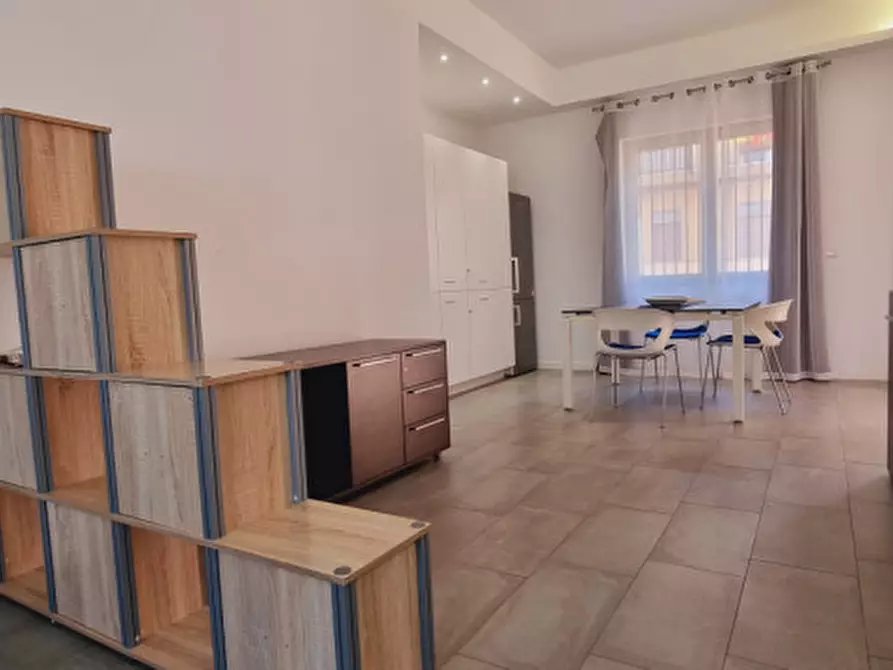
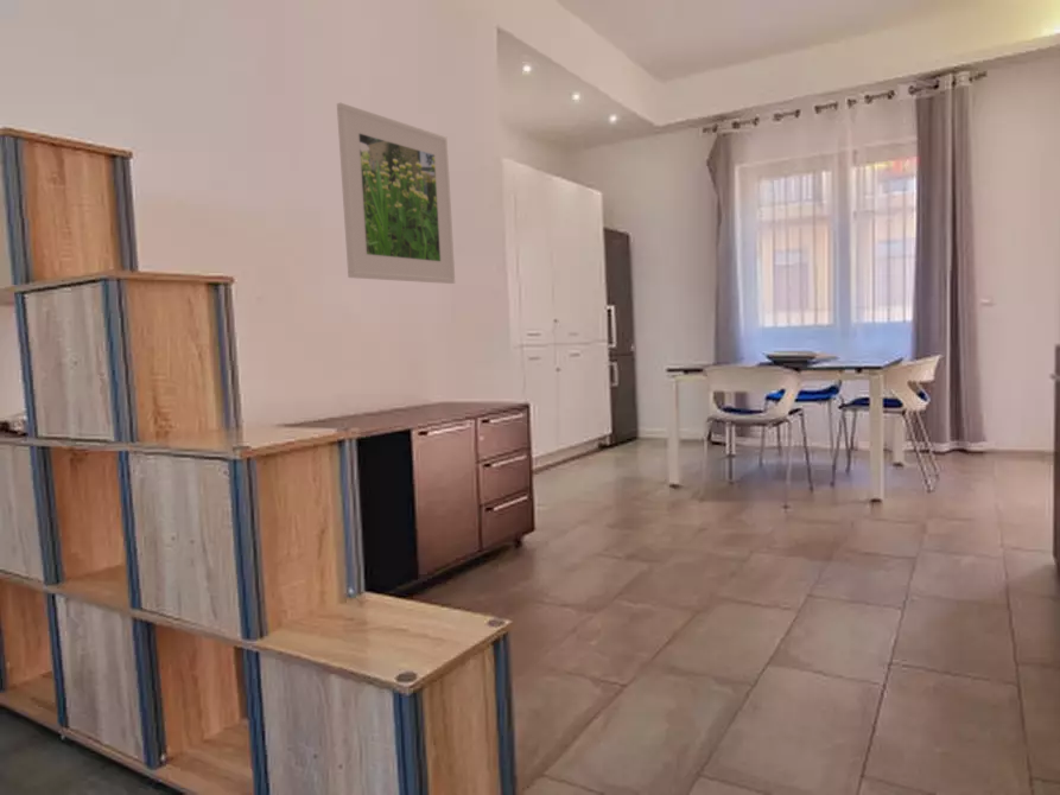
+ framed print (401, 202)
